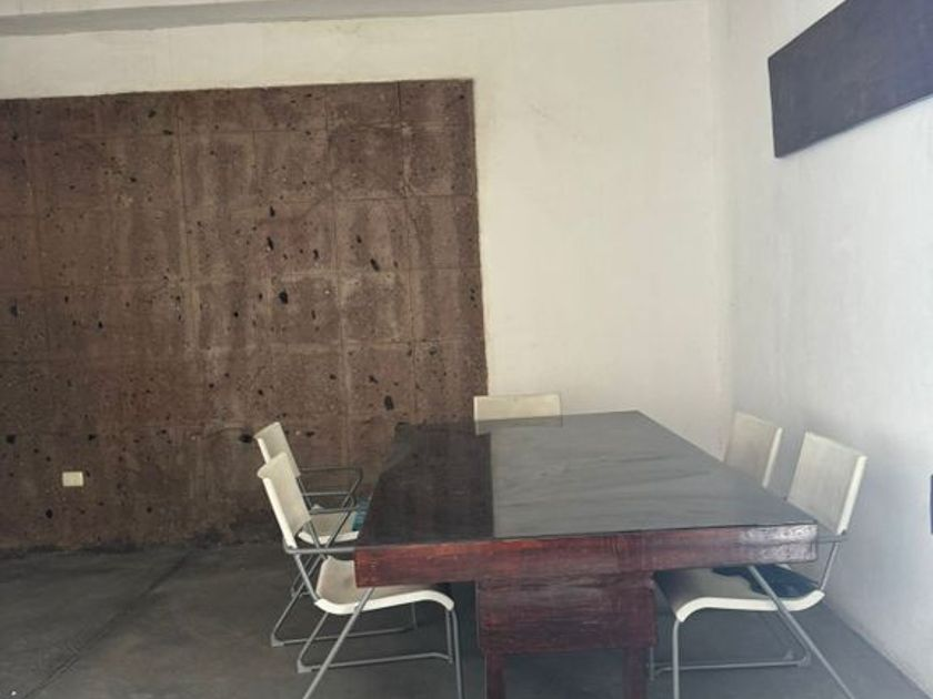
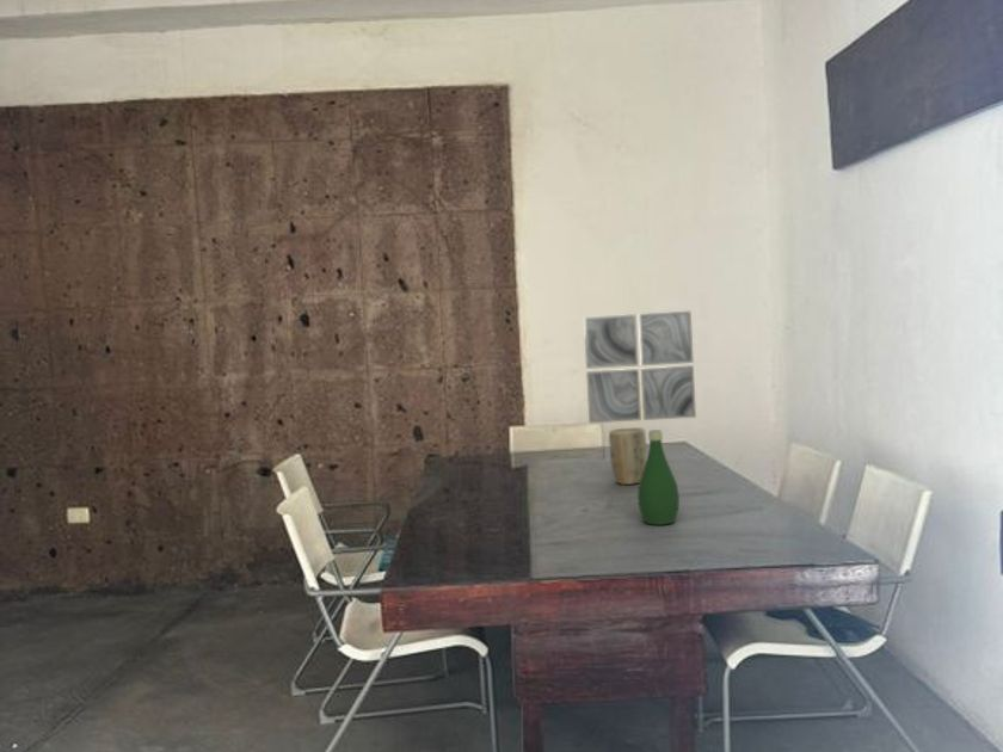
+ bottle (657, 475)
+ wall art (638, 369)
+ plant pot (628, 456)
